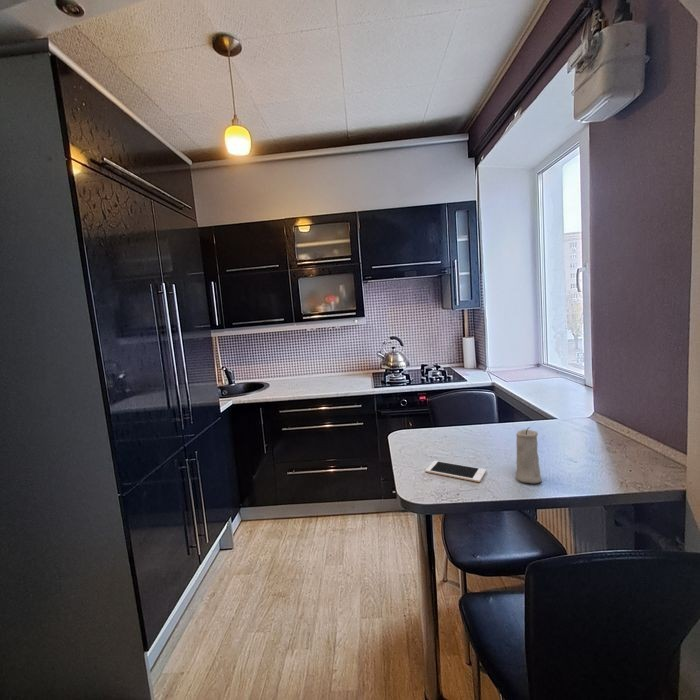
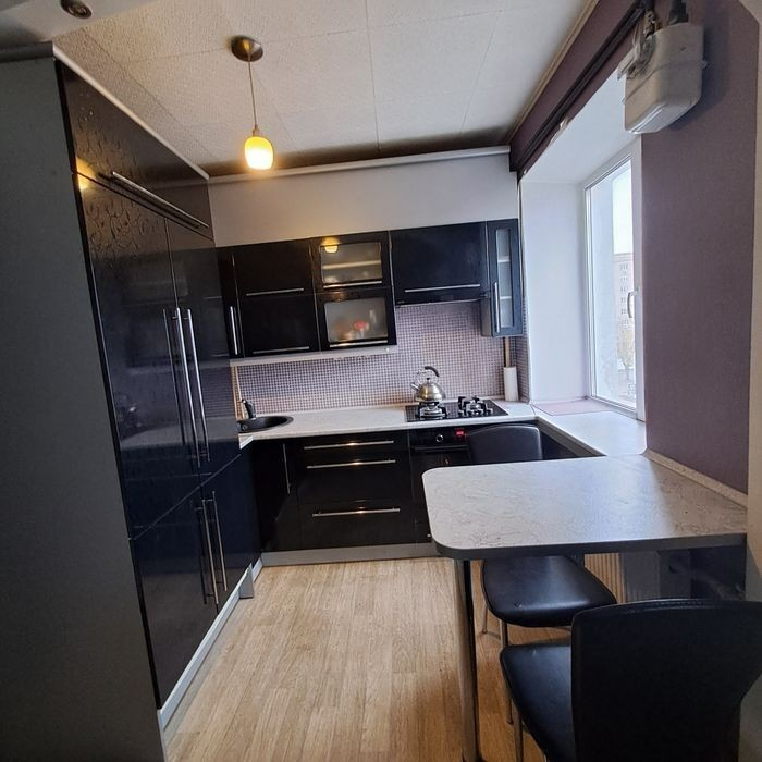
- cell phone (455, 470)
- candle (527, 453)
